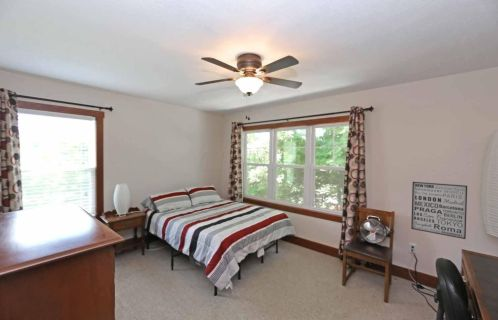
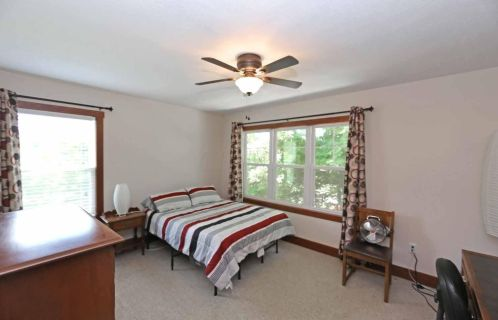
- wall art (437, 208)
